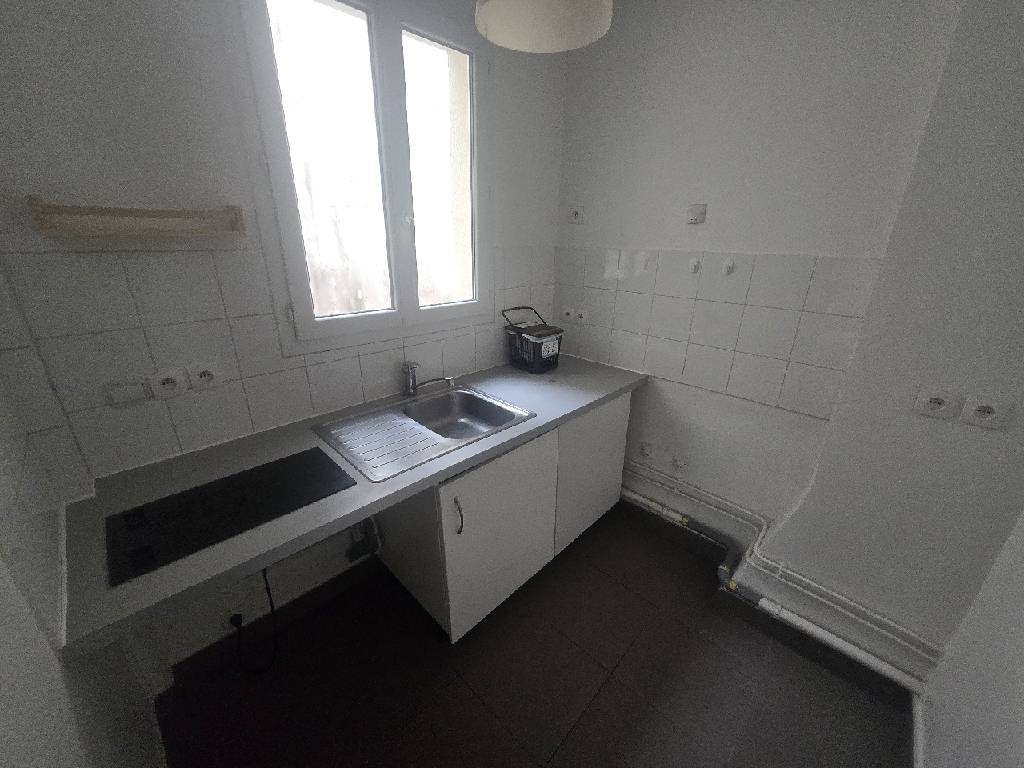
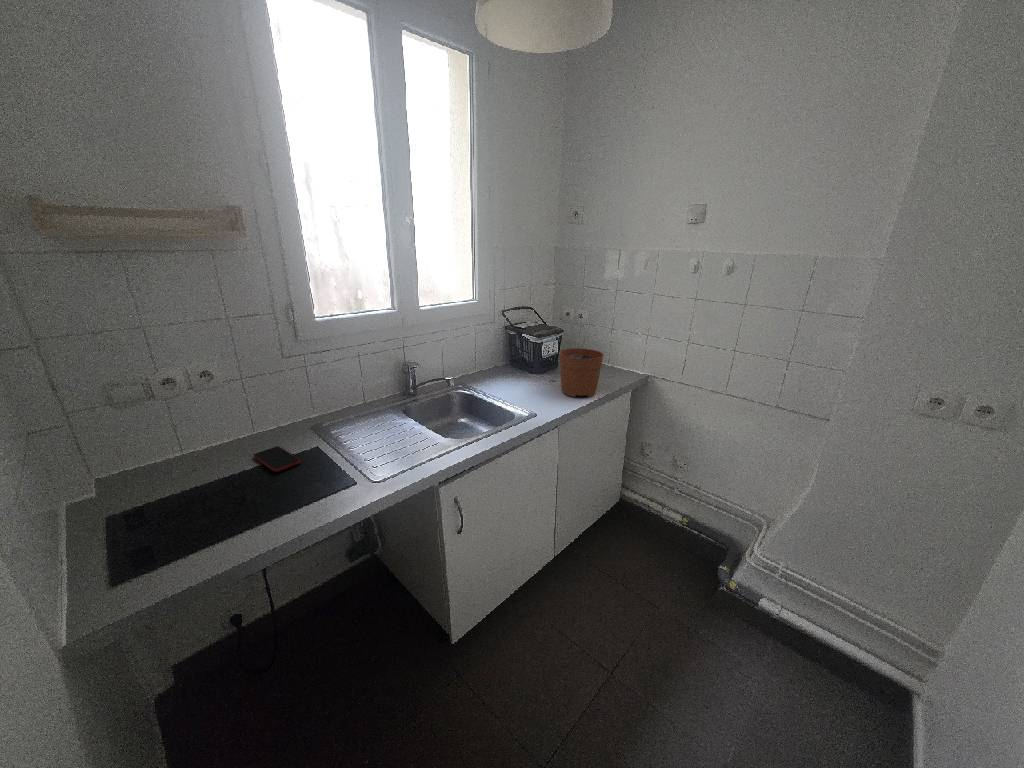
+ smartphone (276, 458)
+ plant pot (580, 363)
